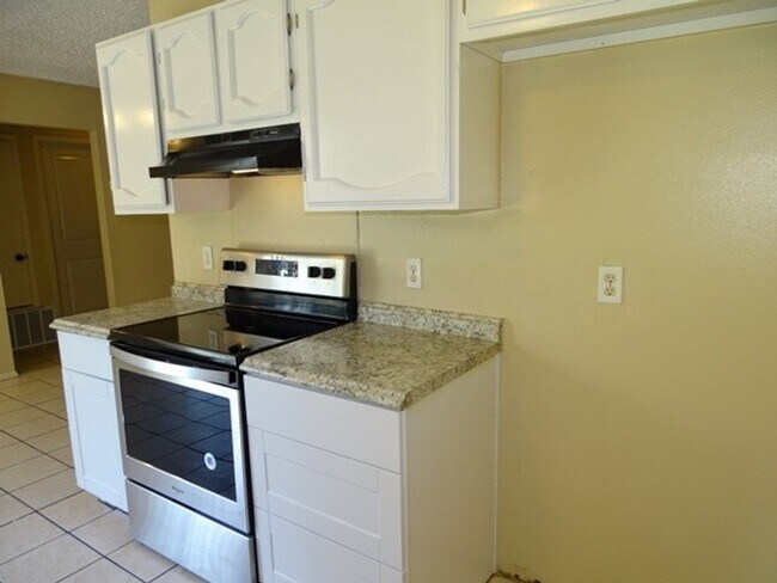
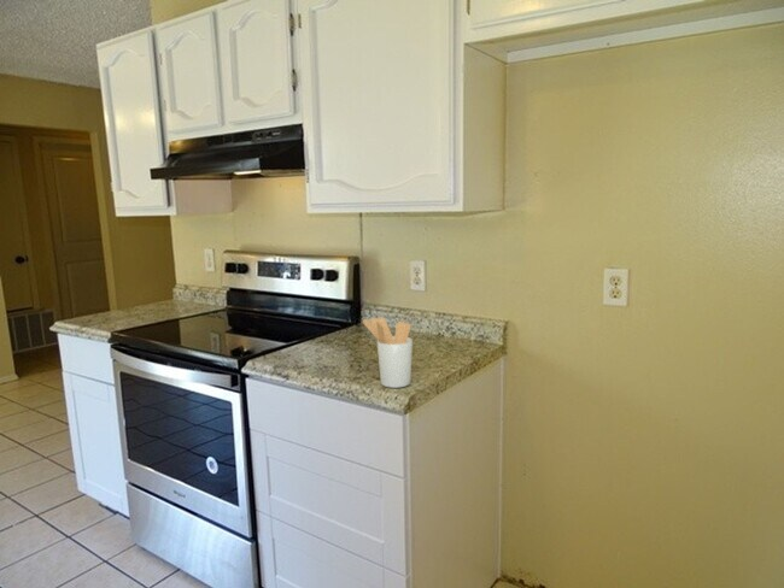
+ utensil holder (387, 349)
